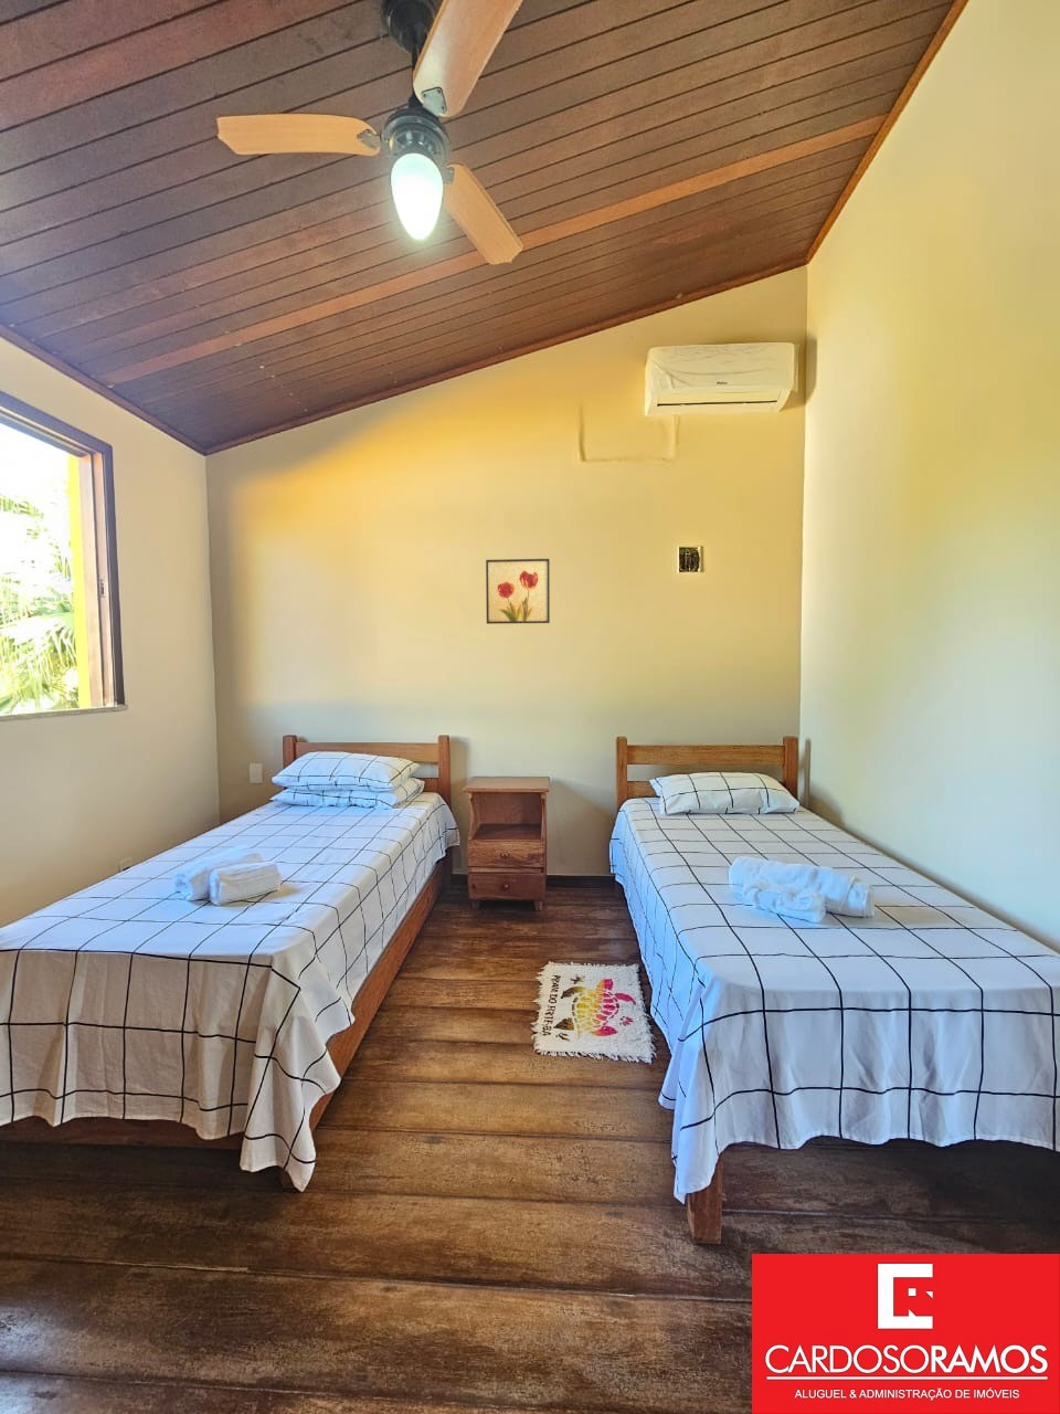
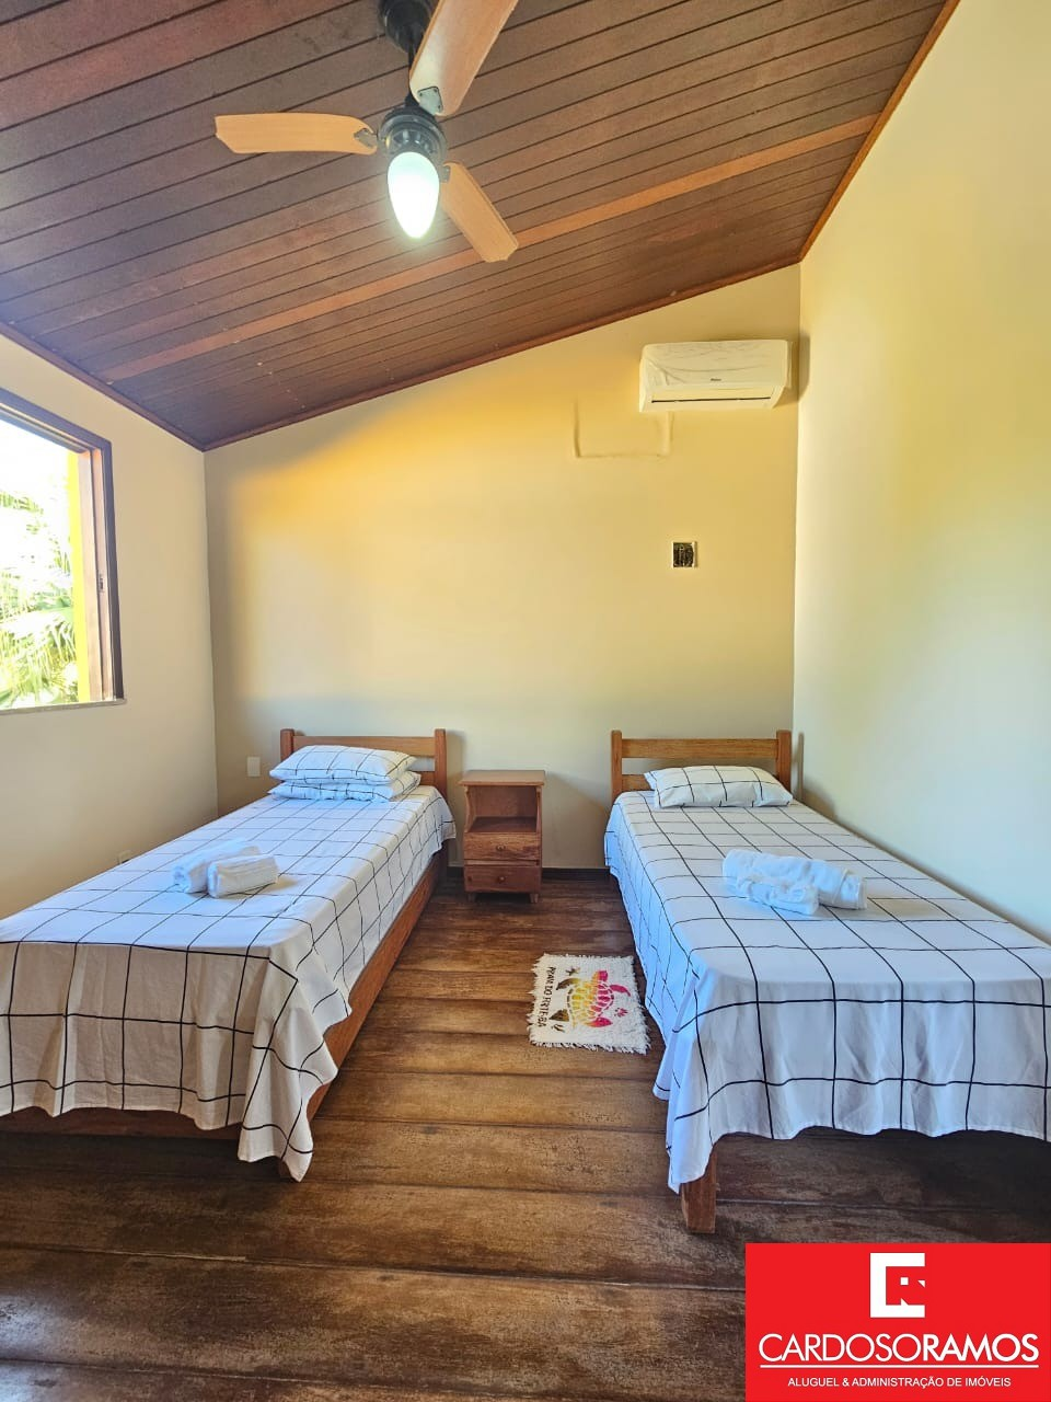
- wall art (518, 591)
